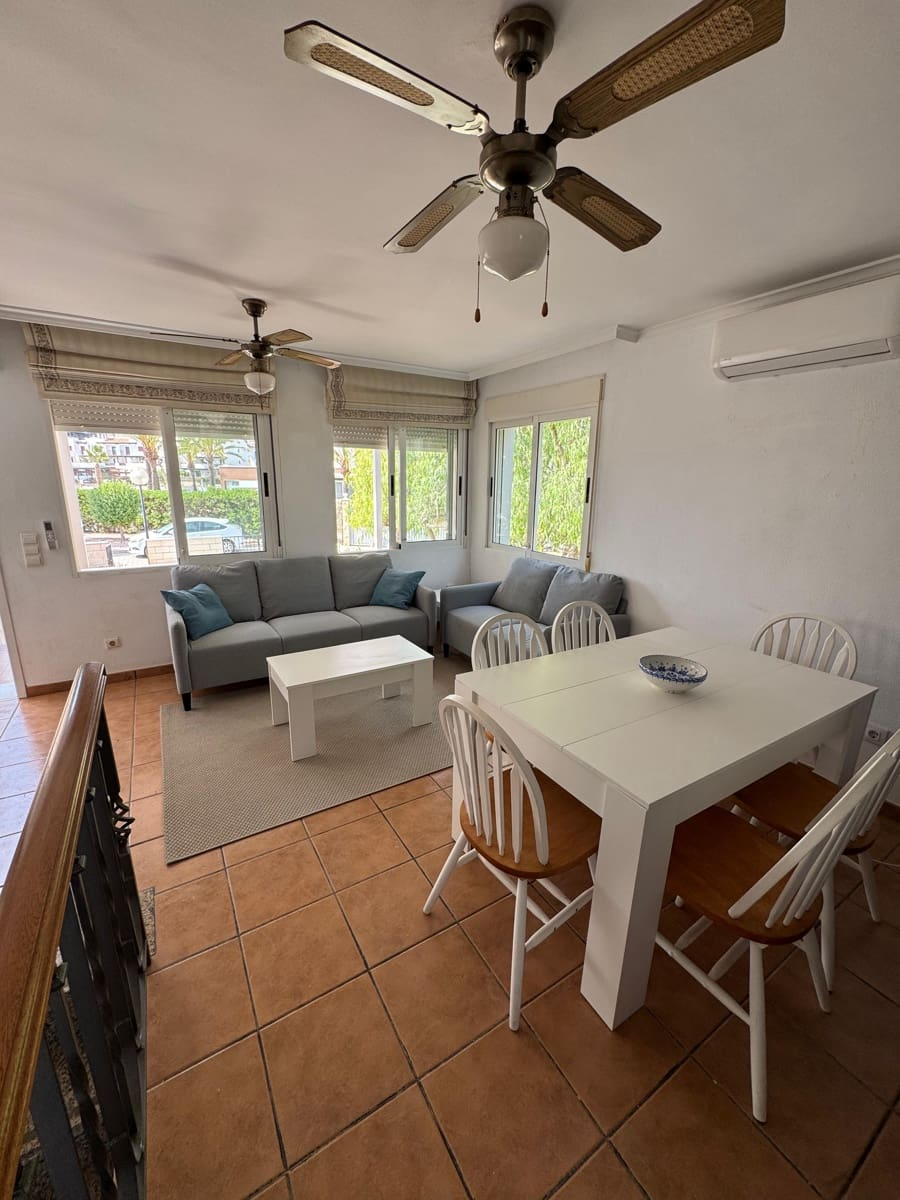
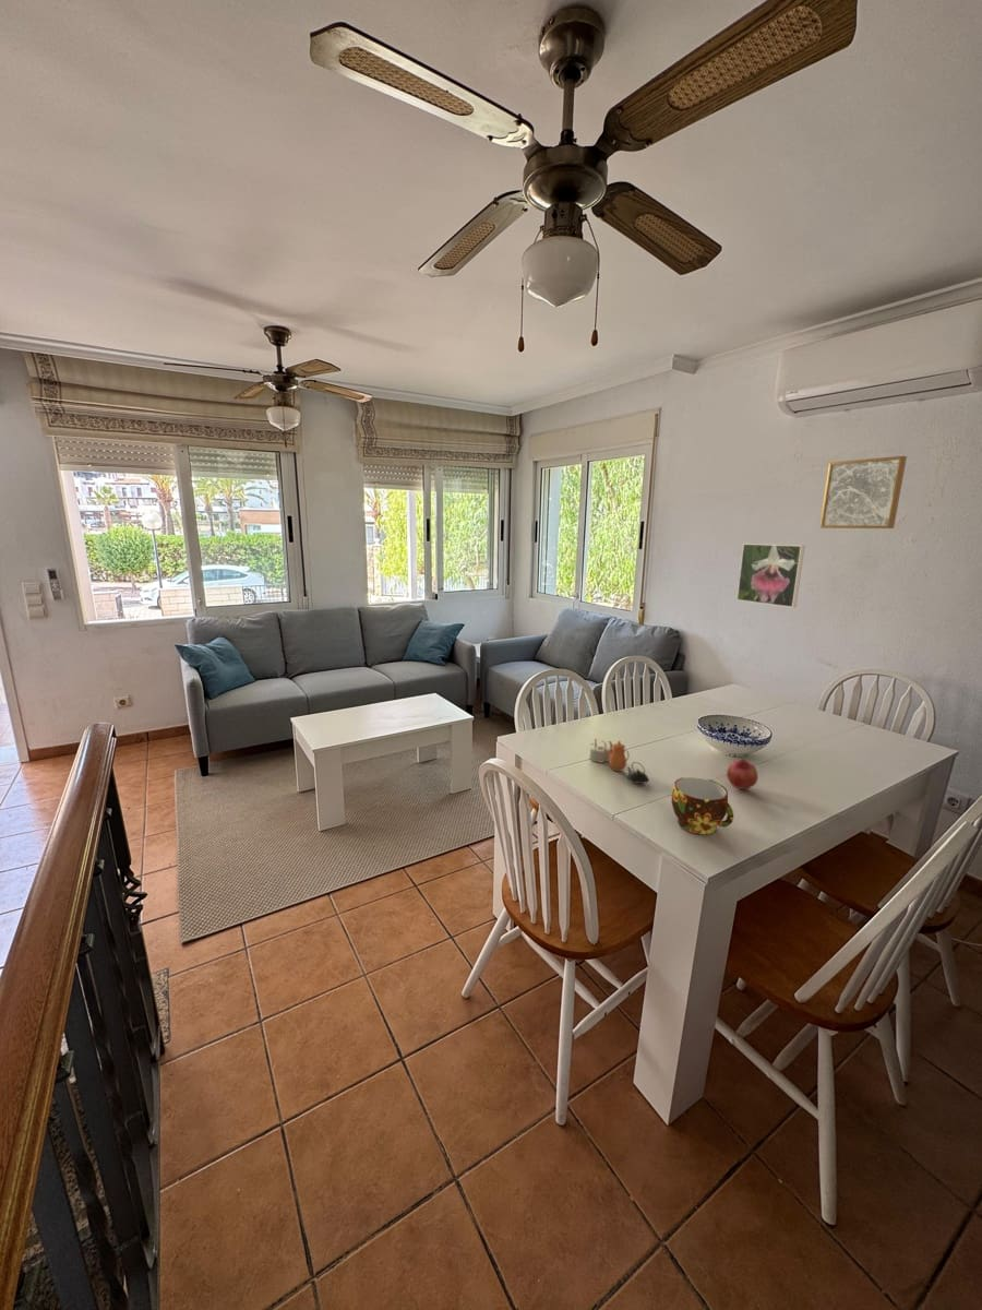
+ wall art (860, 493)
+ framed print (768, 574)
+ fruit (742, 772)
+ teapot (616, 754)
+ cup (702, 807)
